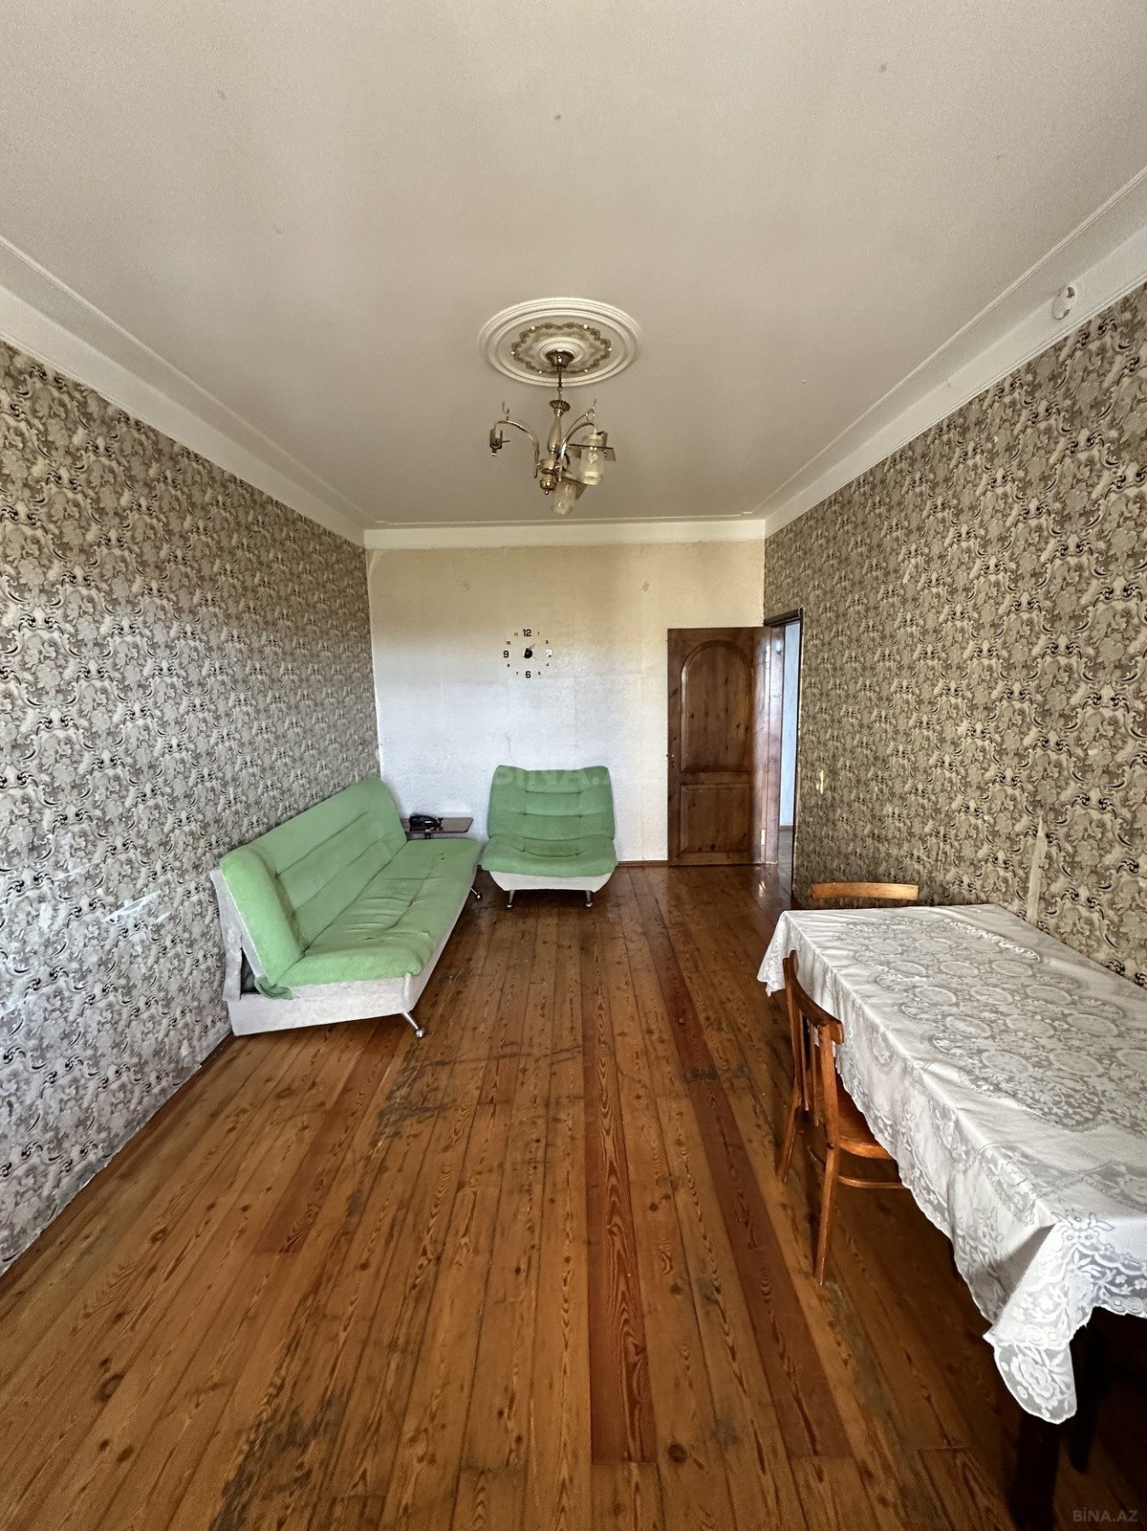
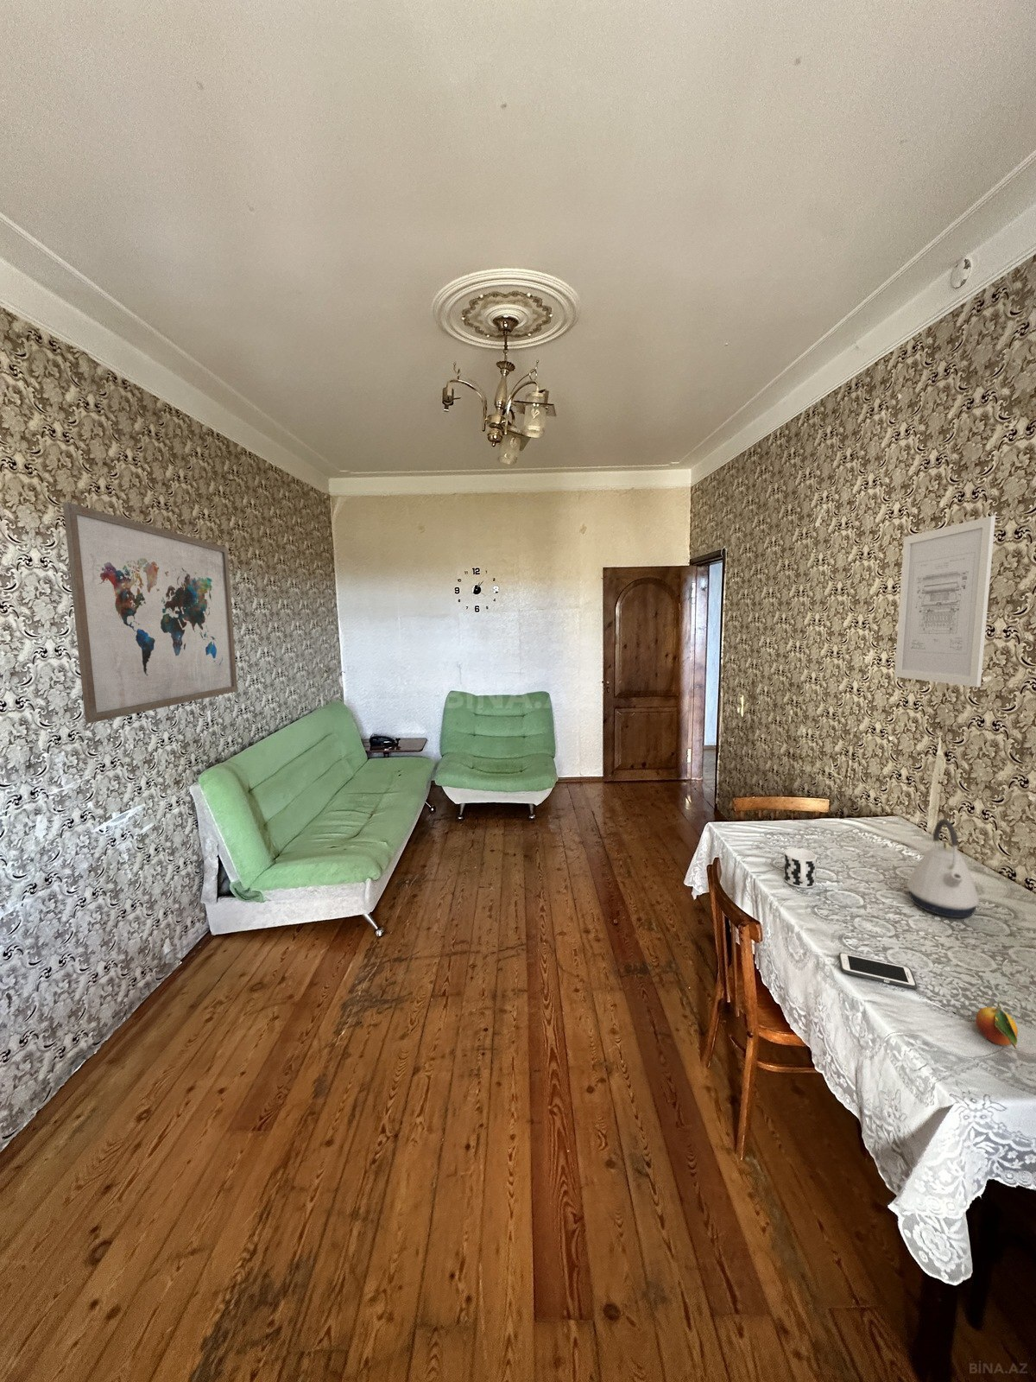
+ cup (800, 869)
+ kettle (945, 865)
+ fruit (1000, 1026)
+ wall art (170, 618)
+ wall art (938, 605)
+ cell phone (875, 970)
